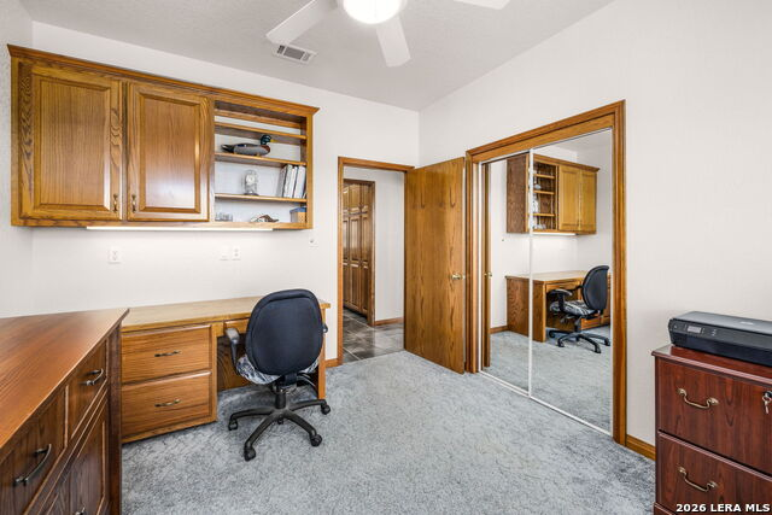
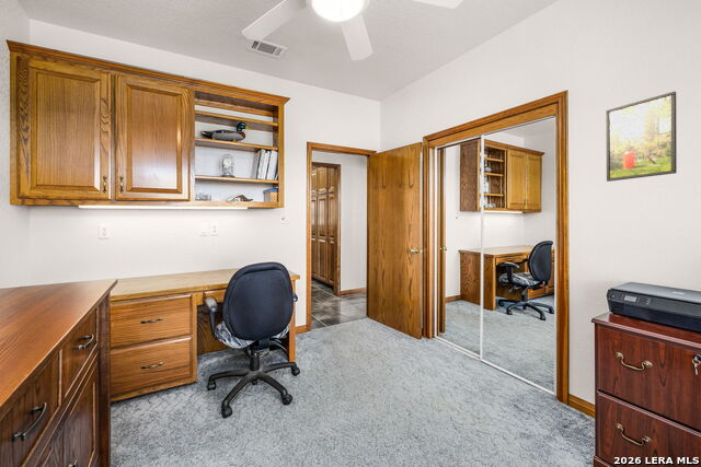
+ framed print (639, 139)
